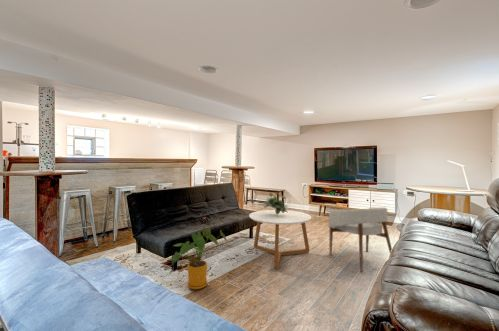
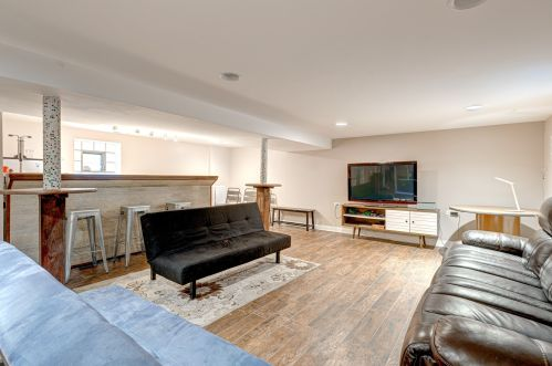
- armchair (360, 232)
- flowering plant (275, 203)
- house plant (198, 257)
- coffee table (278, 235)
